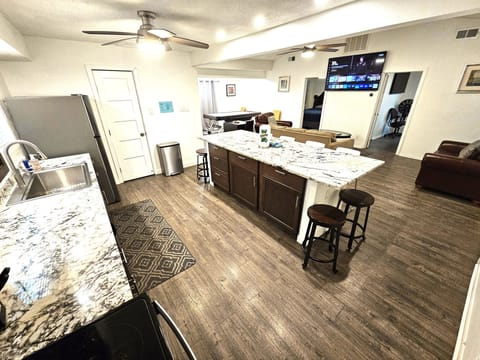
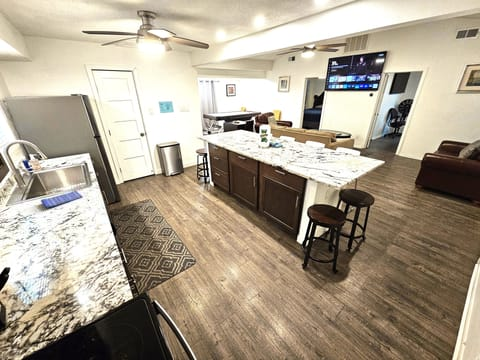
+ dish towel (62, 198)
